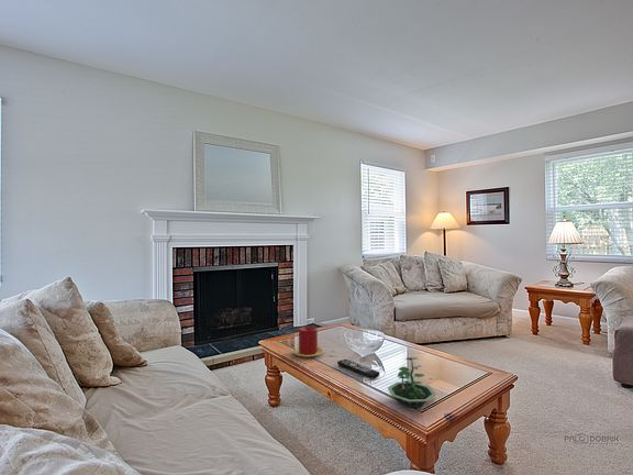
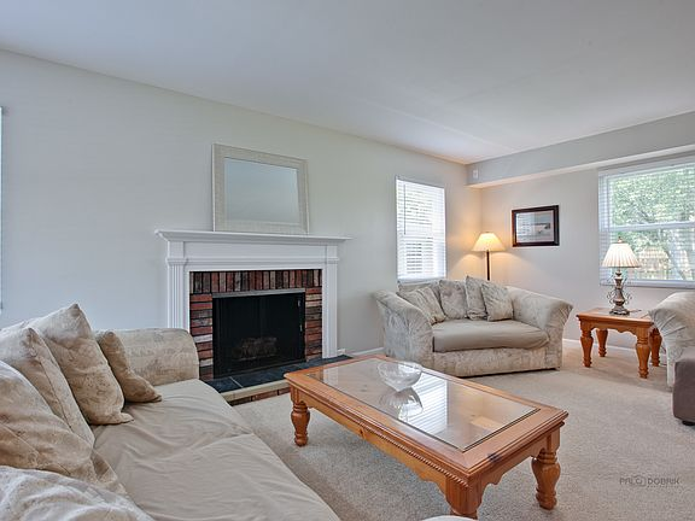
- candle (308, 341)
- remote control (357, 368)
- terrarium (411, 365)
